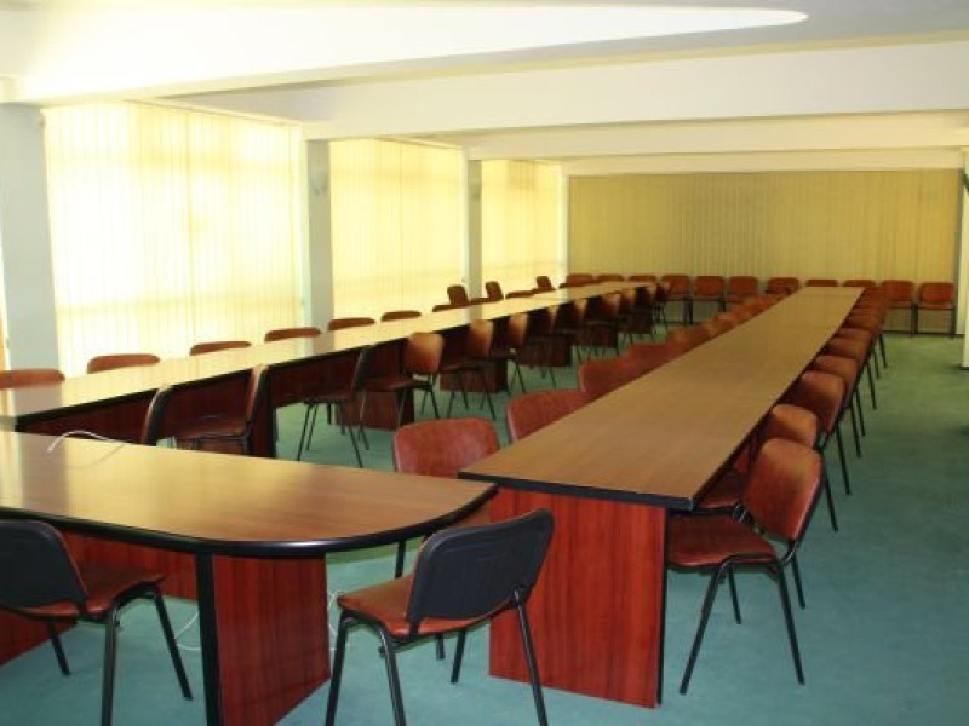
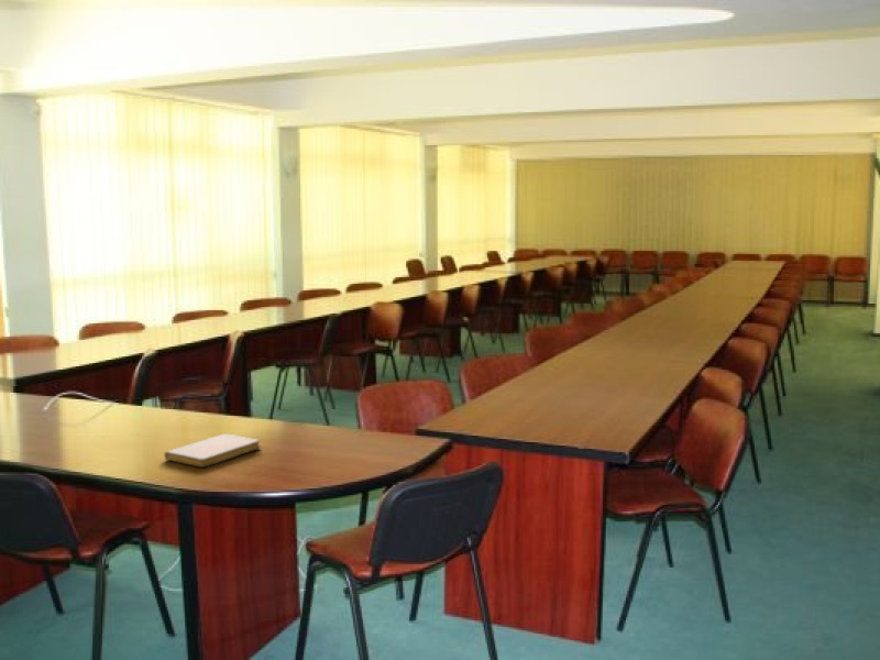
+ notebook (213, 449)
